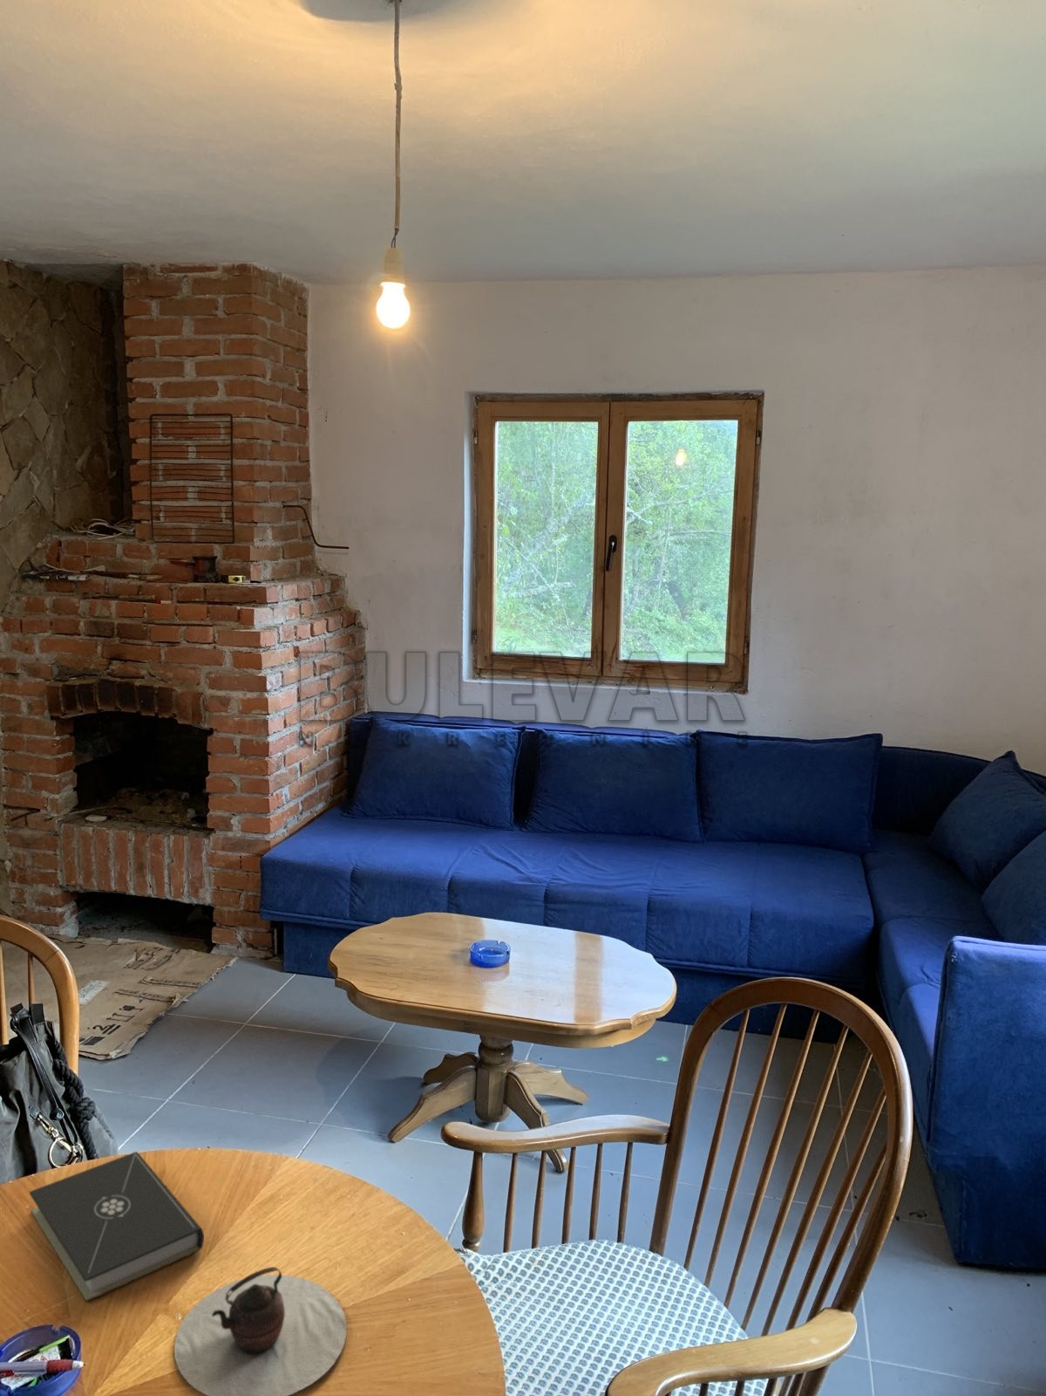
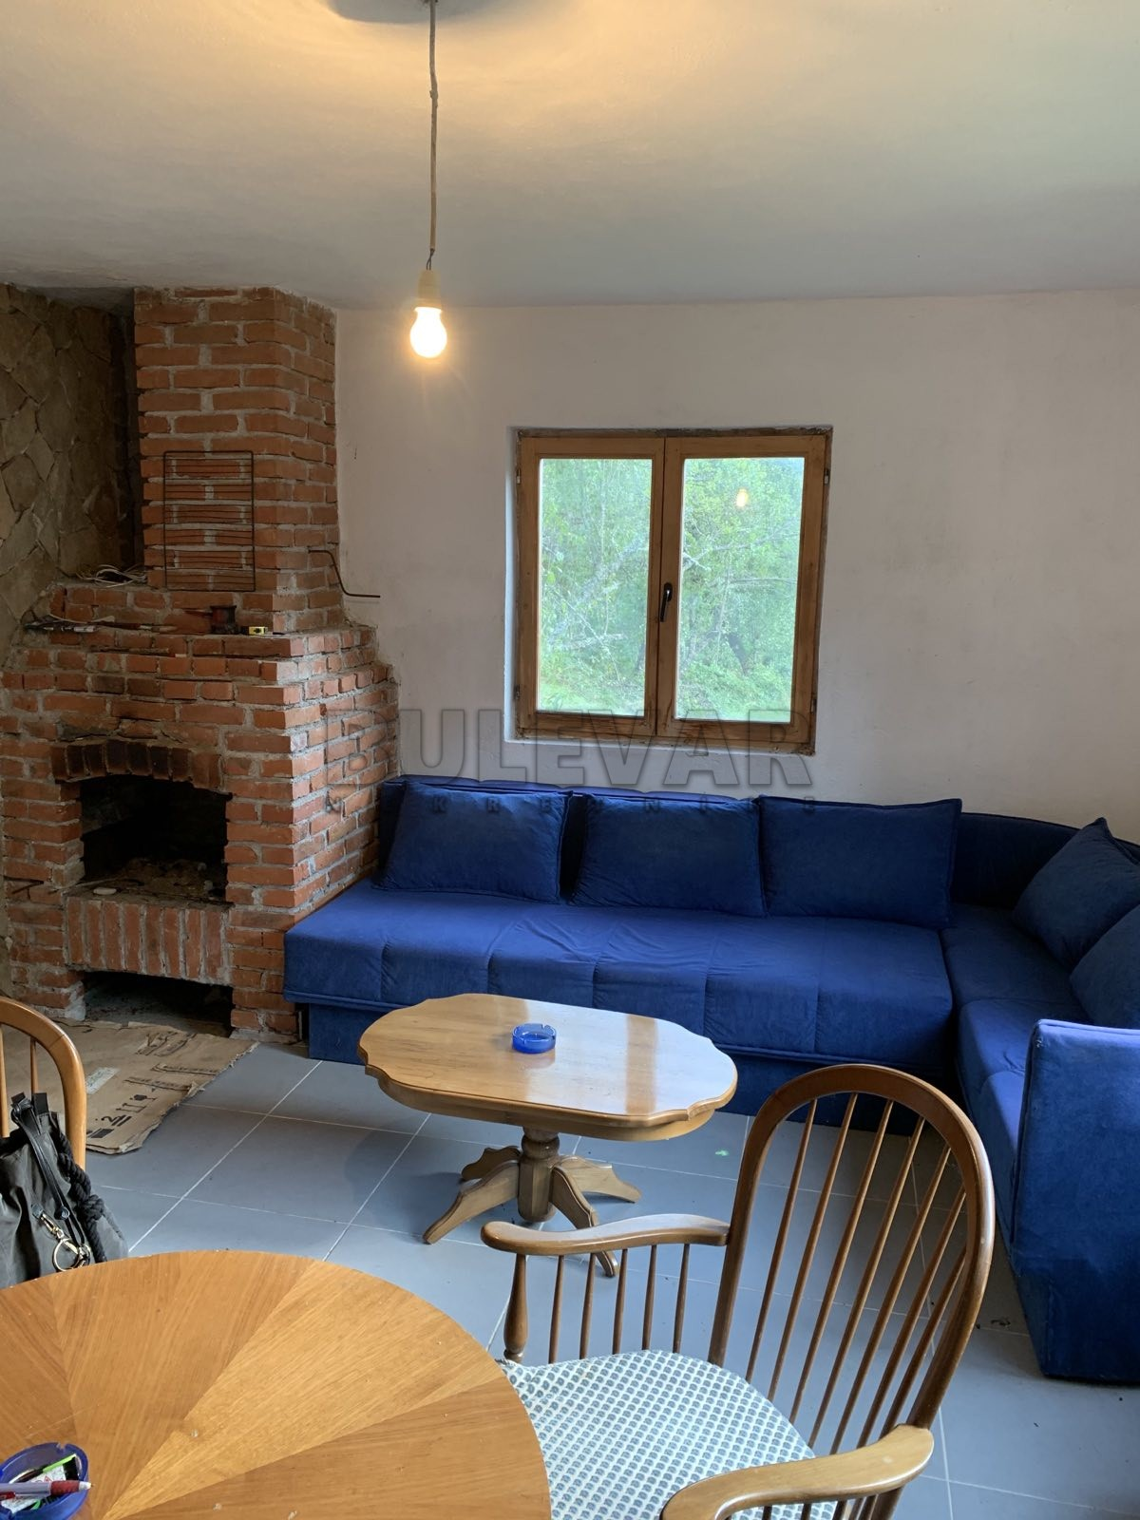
- teapot (260, 1300)
- book (114, 1219)
